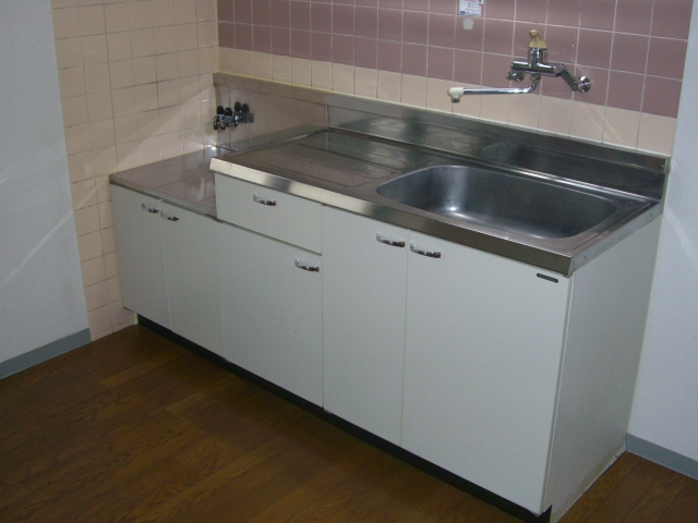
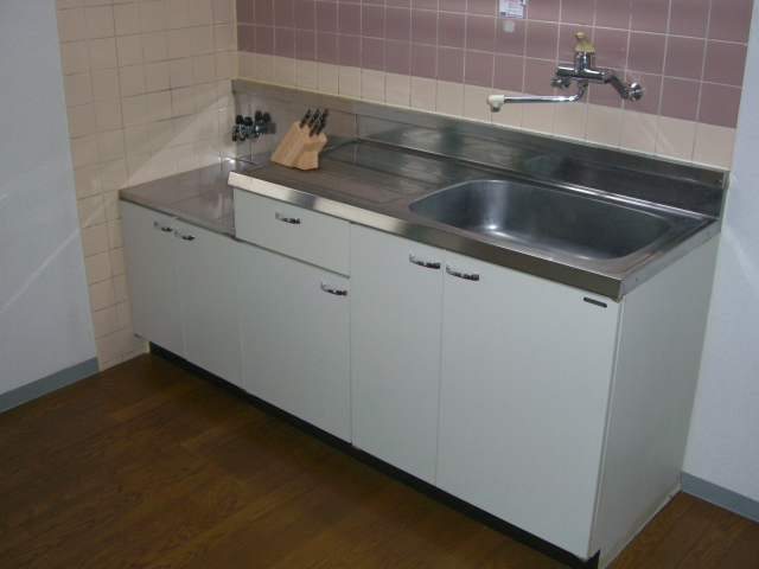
+ knife block (300, 134)
